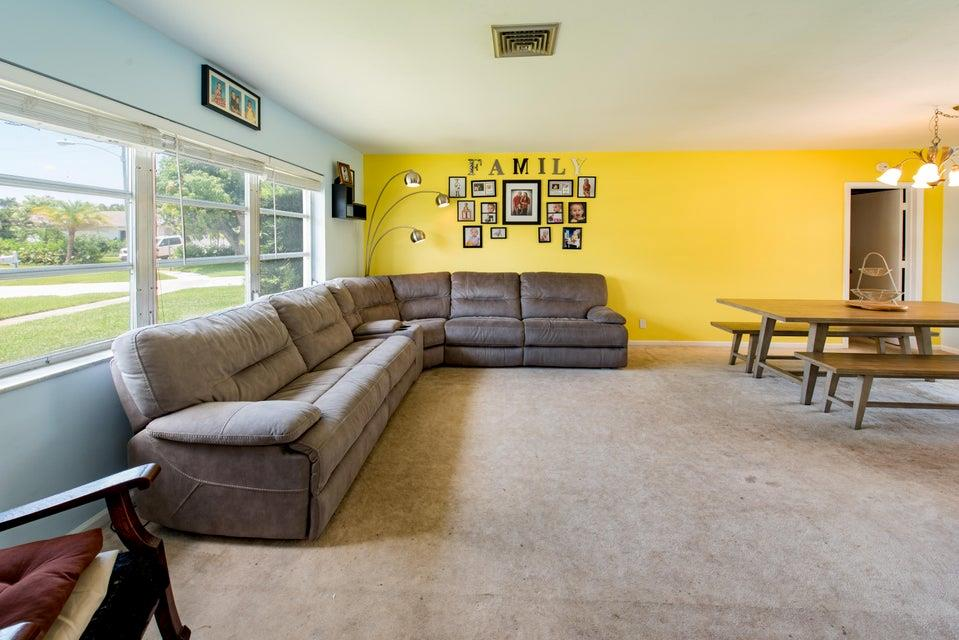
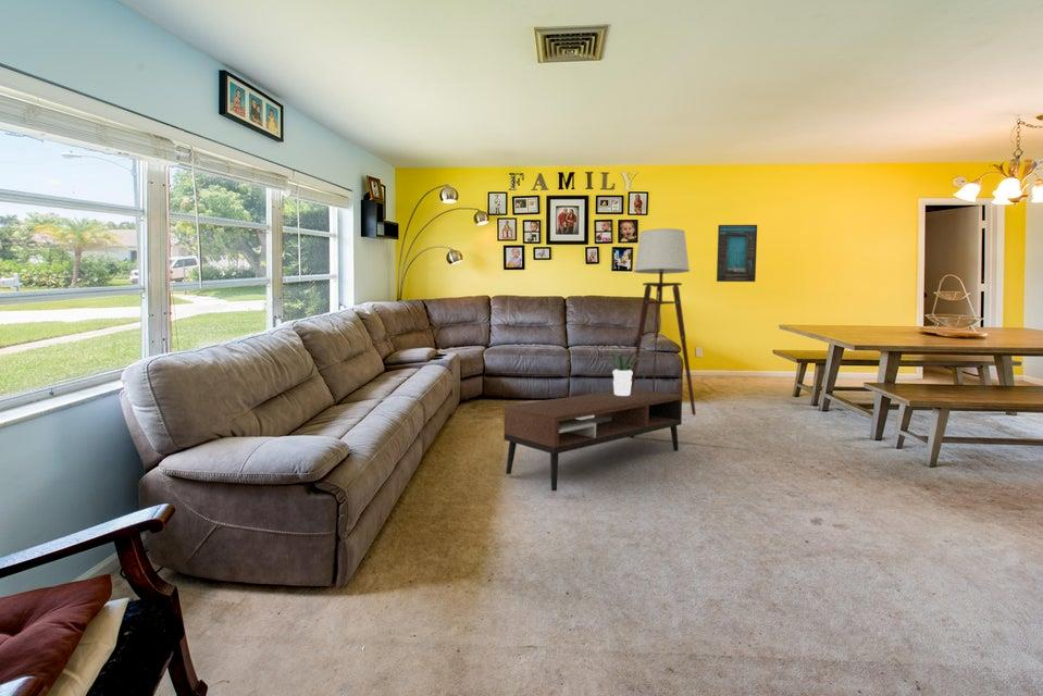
+ potted plant (621, 373)
+ floor lamp (645, 321)
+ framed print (736, 253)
+ coffee table (599, 431)
